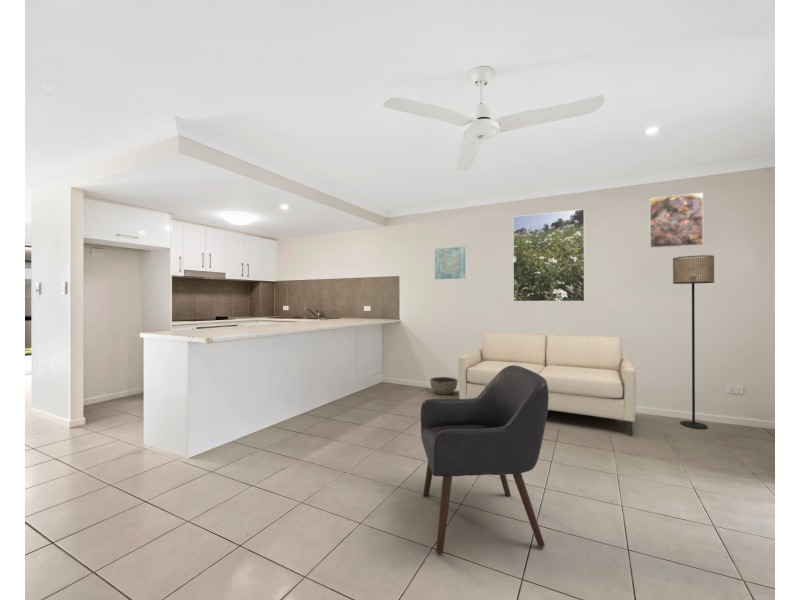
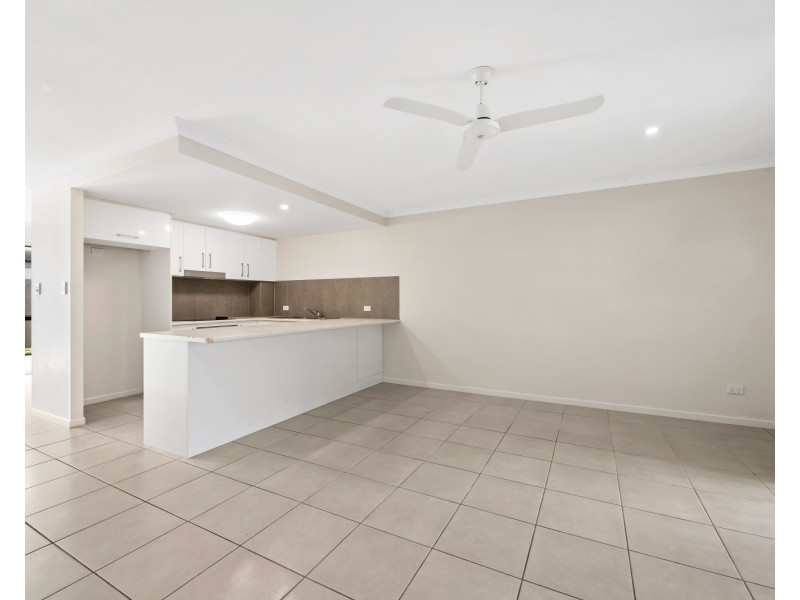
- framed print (547, 257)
- wall art (449, 263)
- bowl (443, 386)
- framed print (675, 221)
- sofa (543, 373)
- chair (480, 444)
- floor lamp (693, 341)
